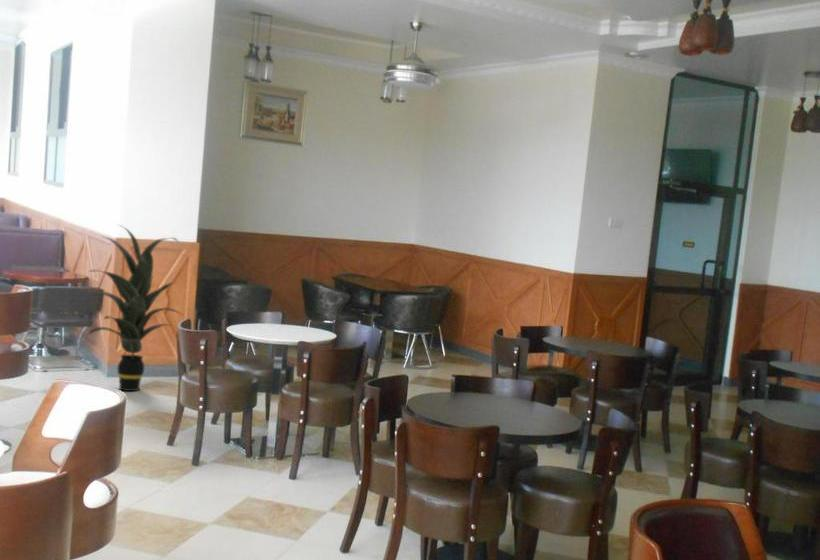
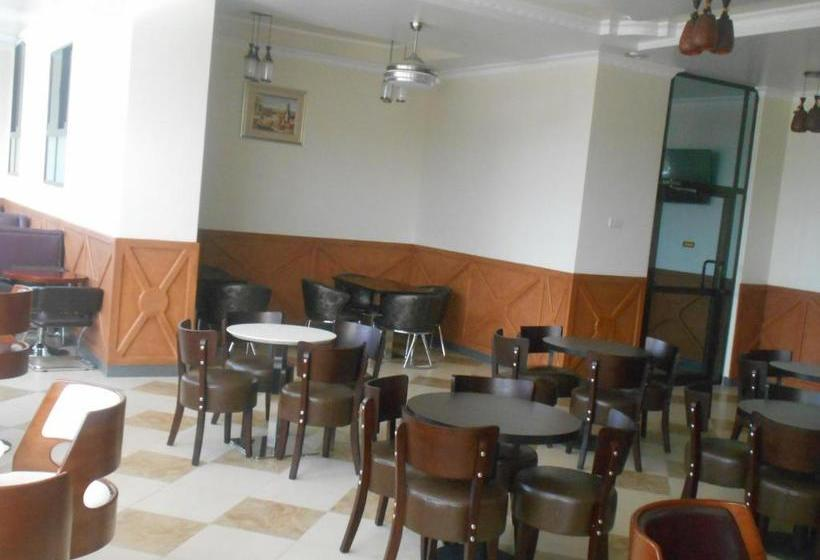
- indoor plant (129, 307)
